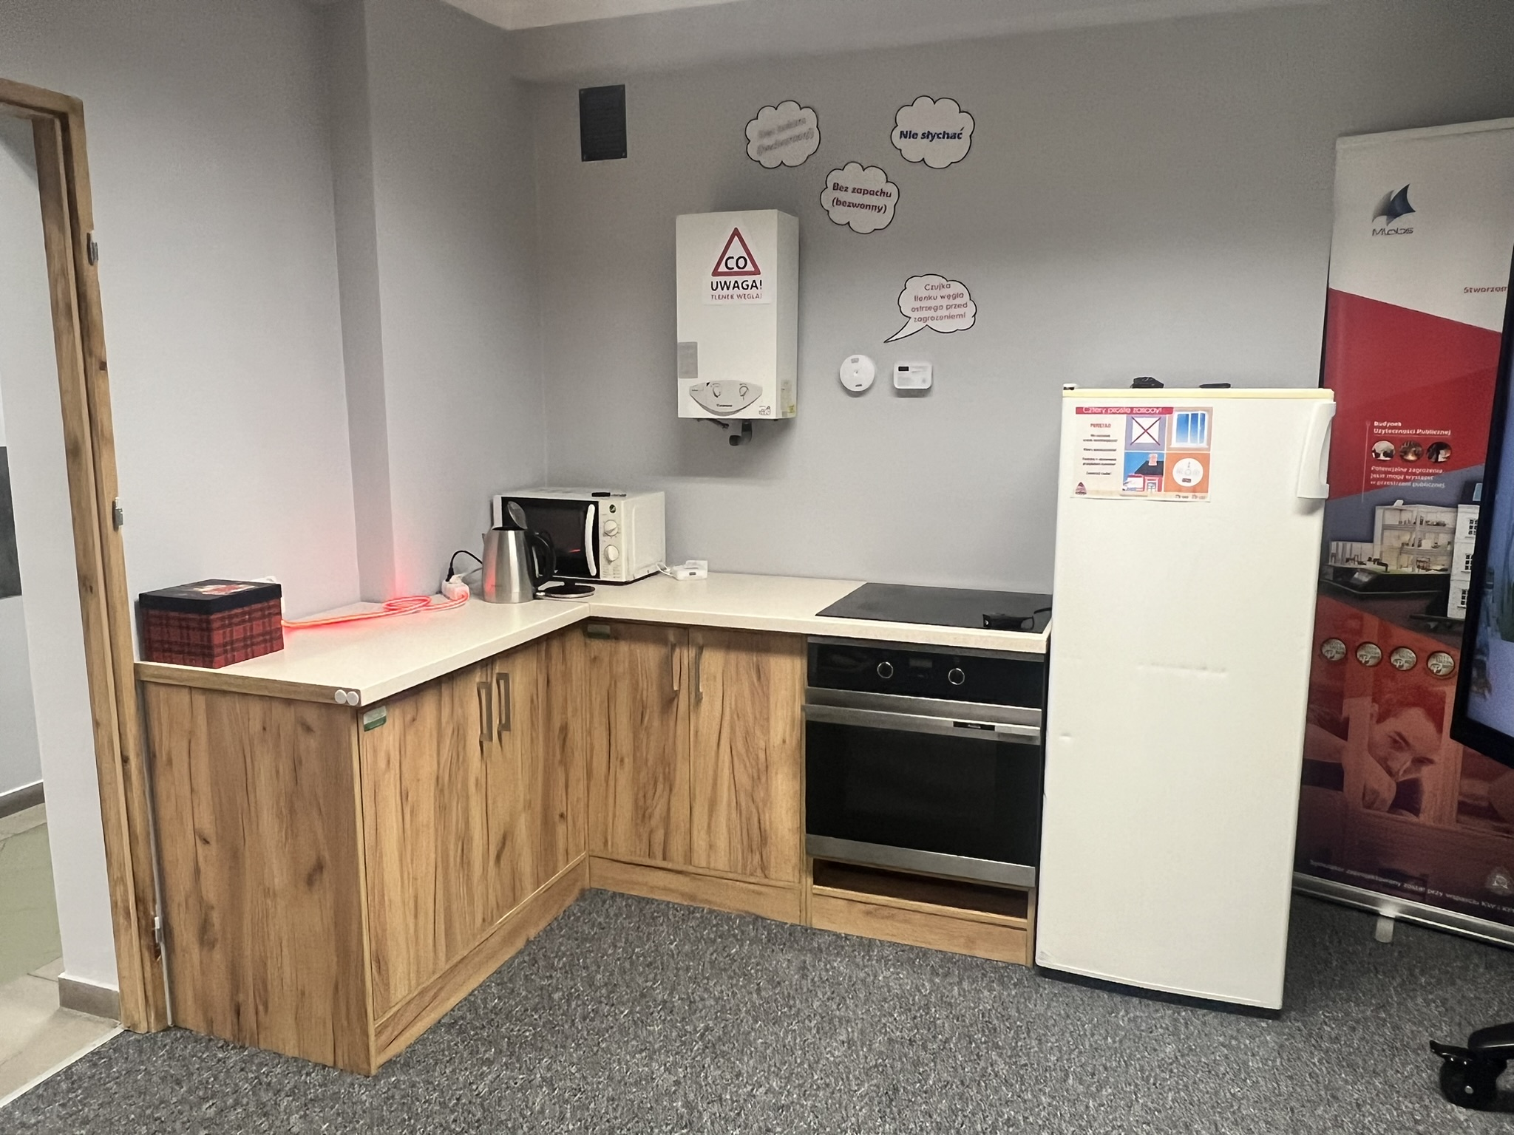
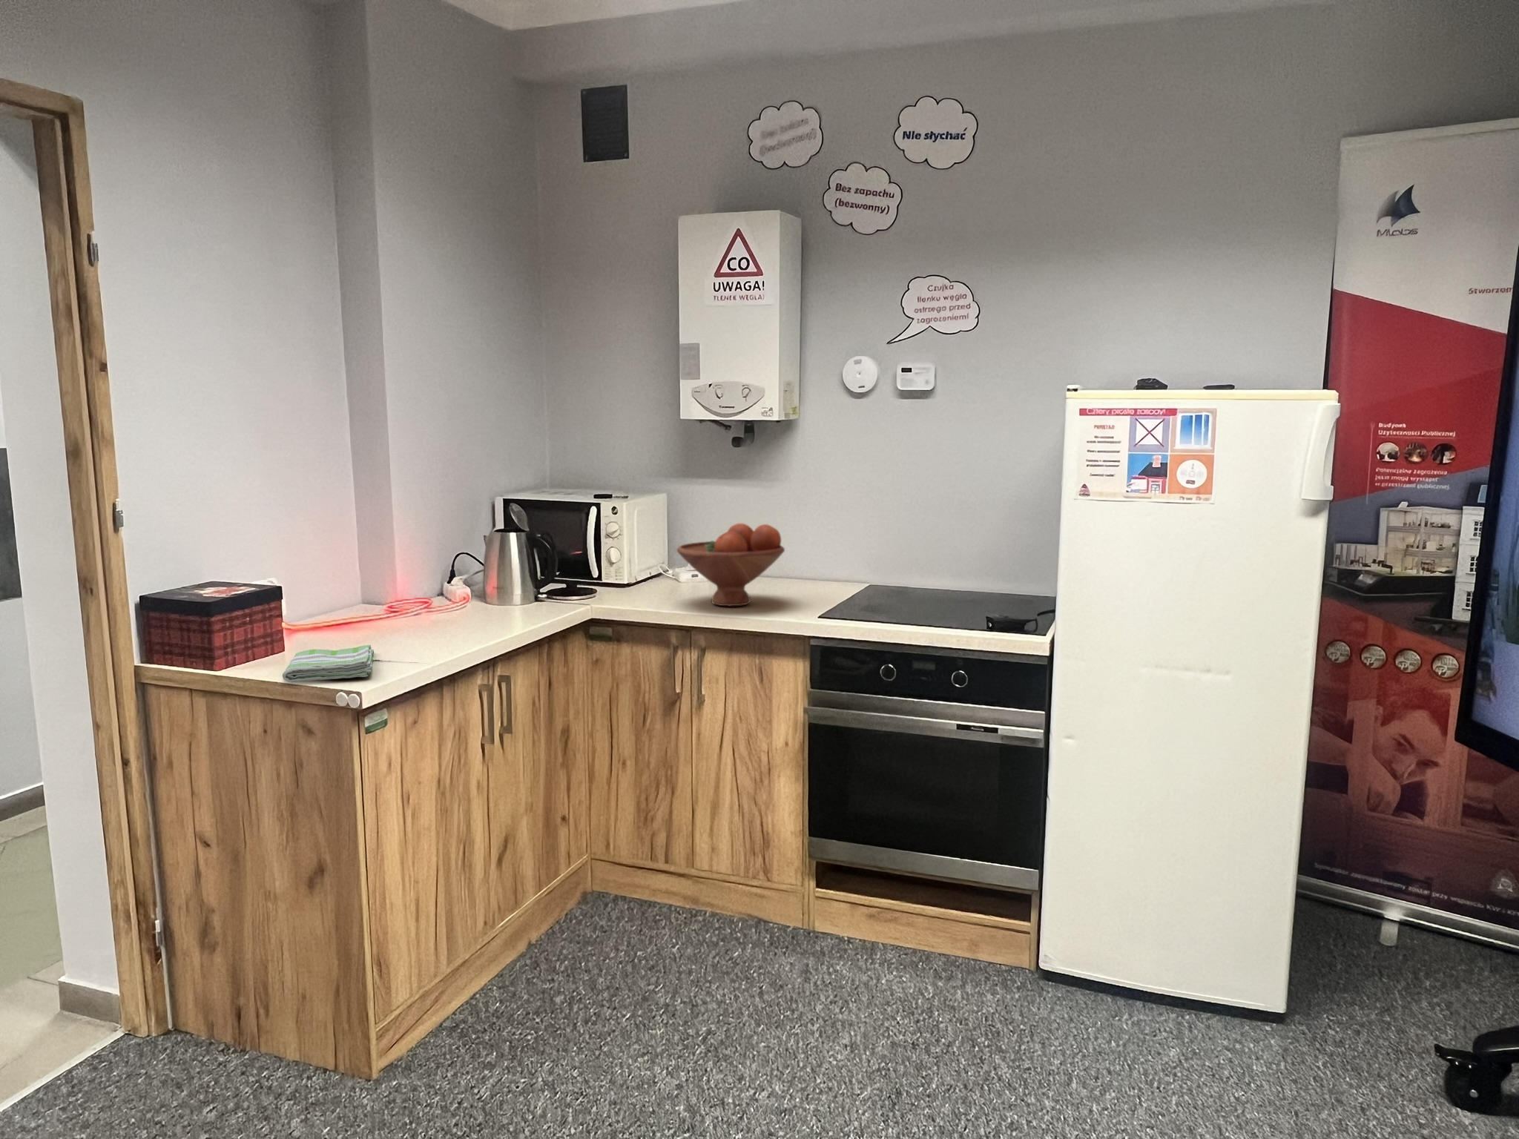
+ dish towel (330, 660)
+ fruit bowl (731, 565)
